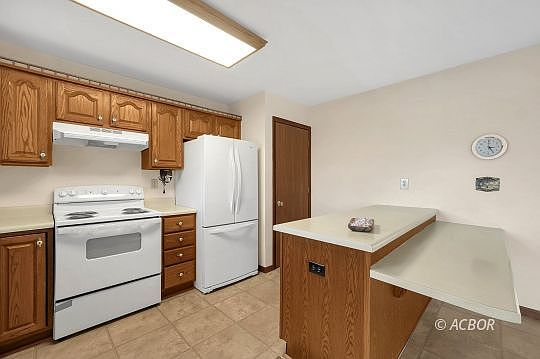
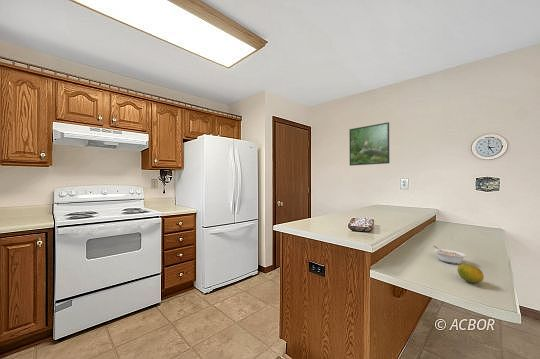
+ fruit (470, 273)
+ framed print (368, 145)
+ legume (448, 255)
